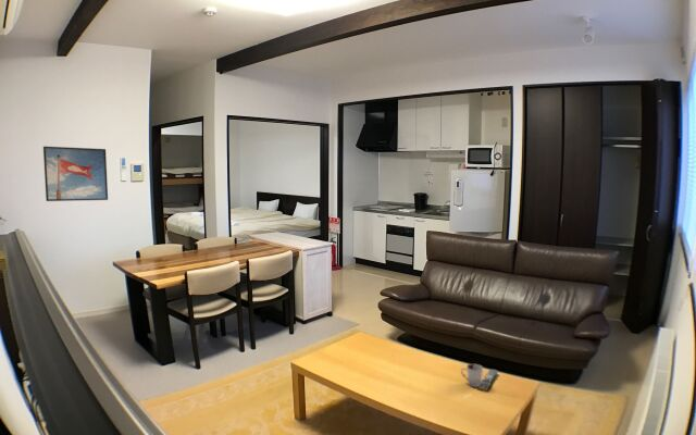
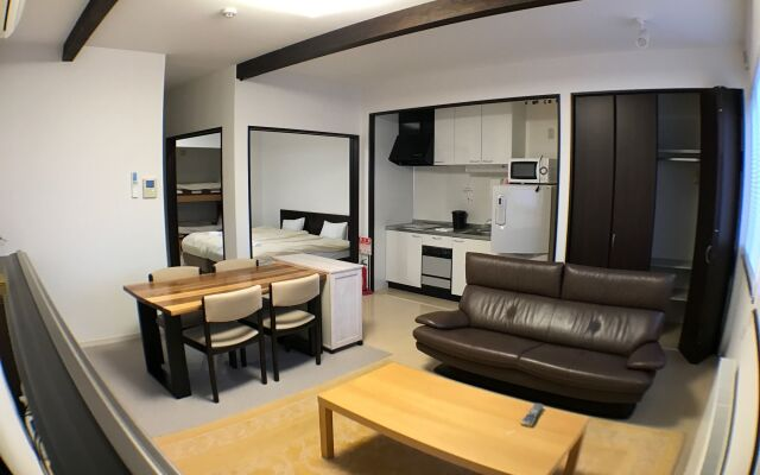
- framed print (76, 174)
- cup (471, 375)
